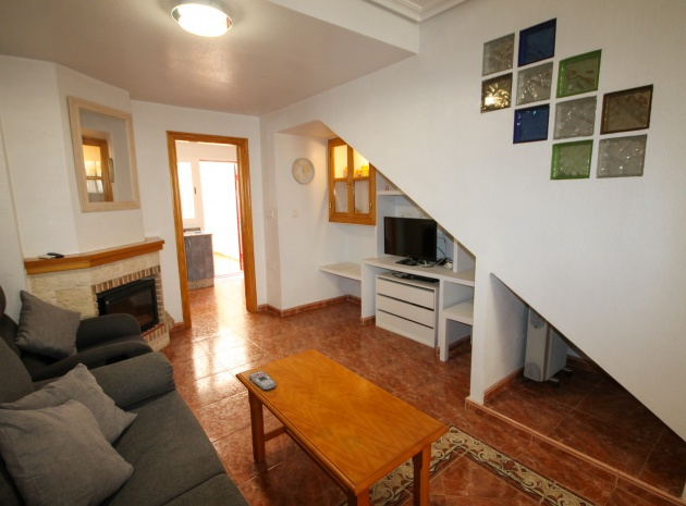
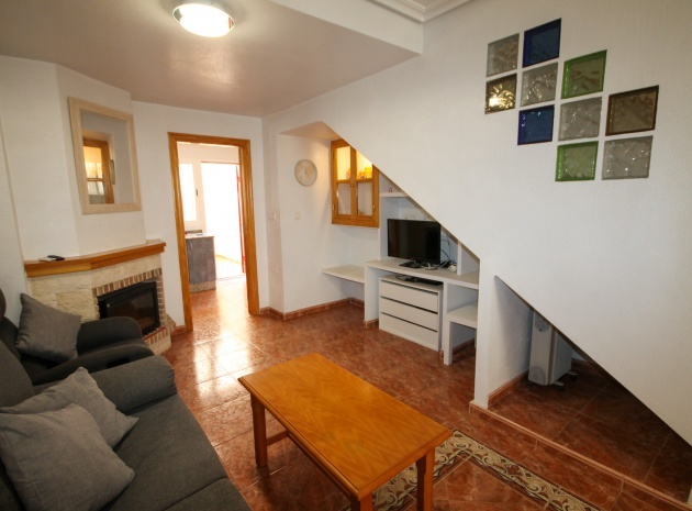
- remote control (262, 380)
